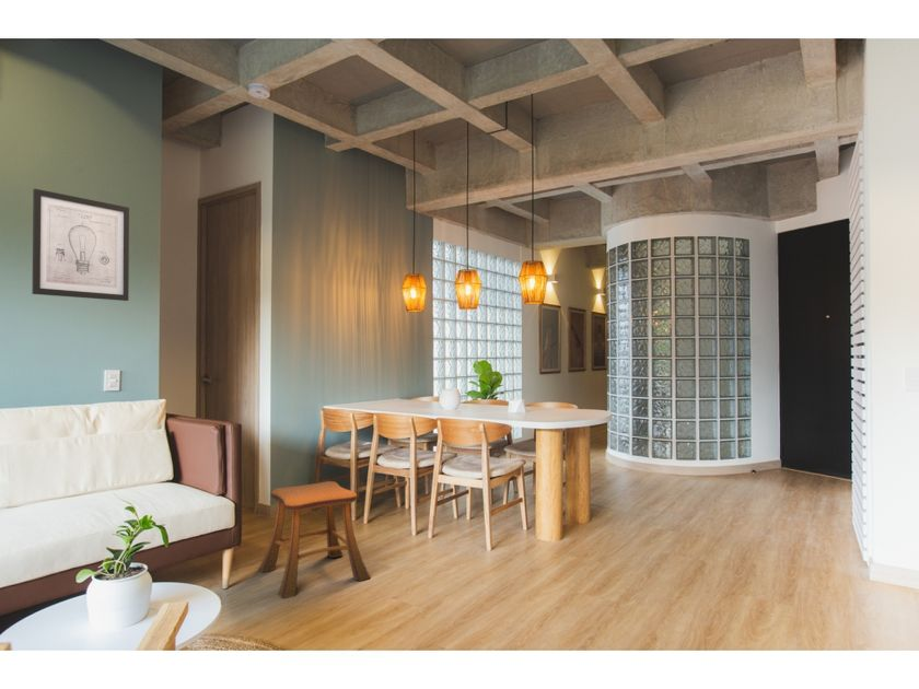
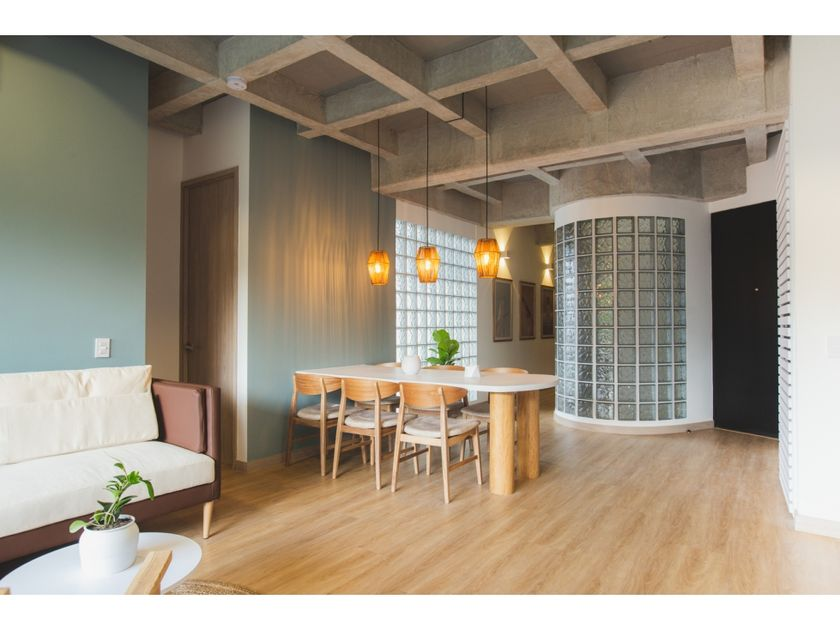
- wall art (83, 247)
- stool (313, 532)
